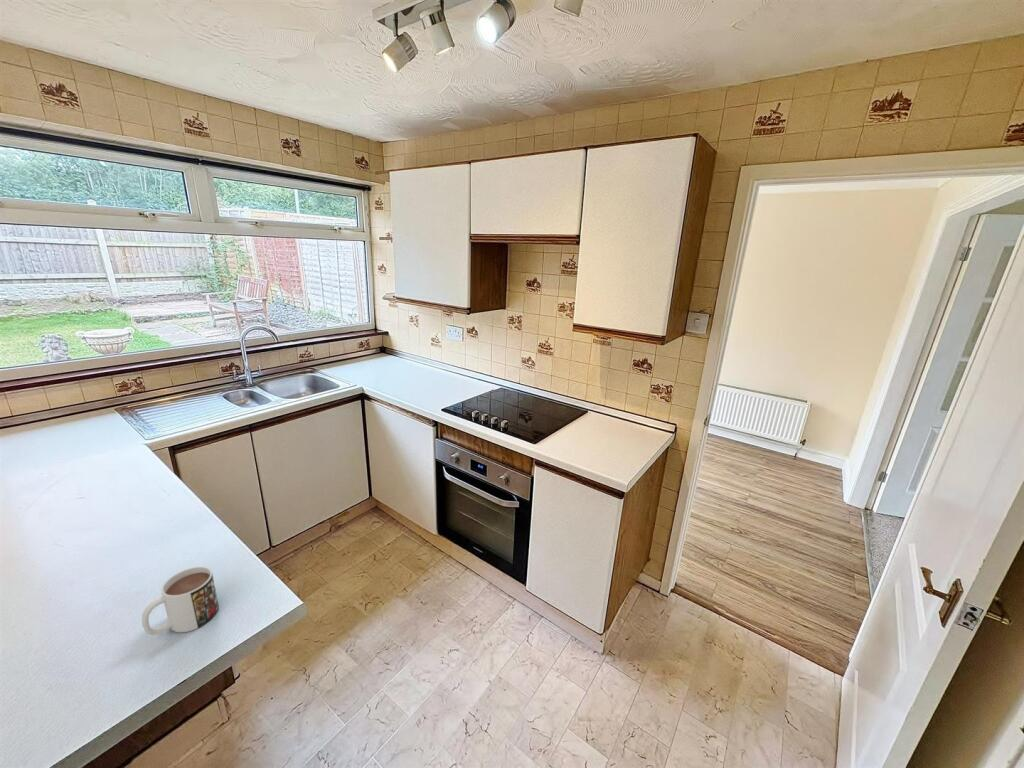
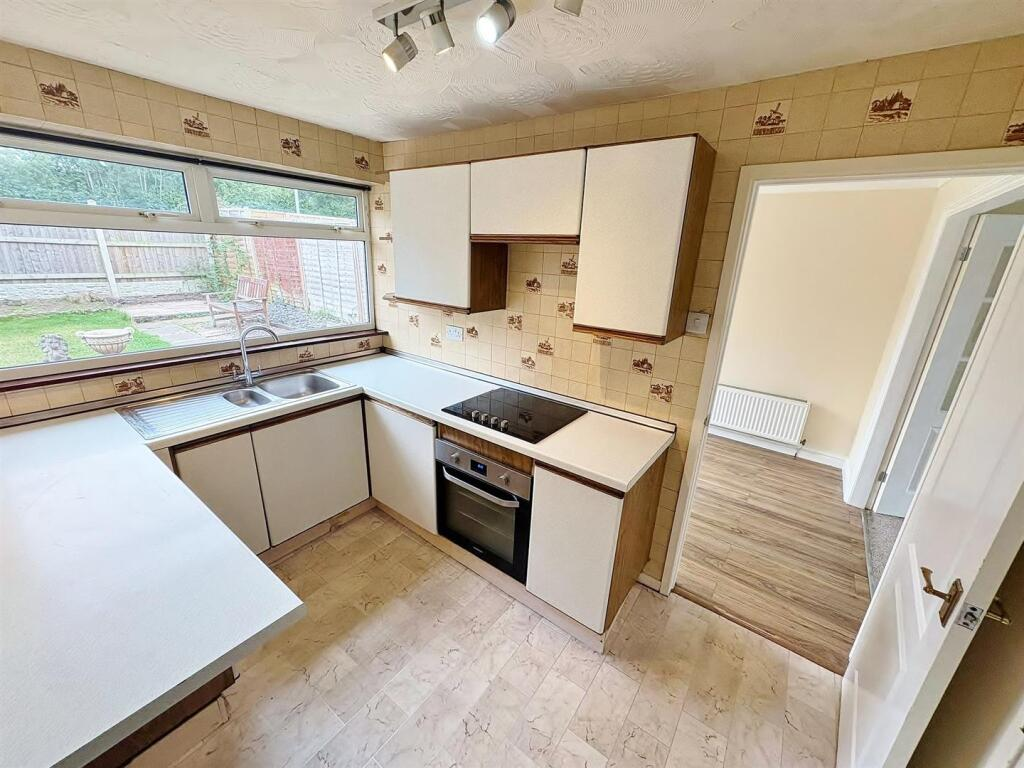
- mug (180, 604)
